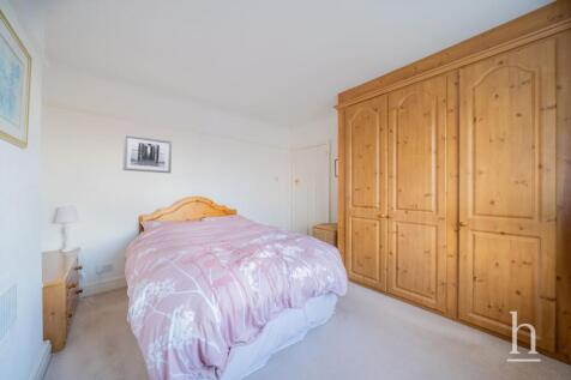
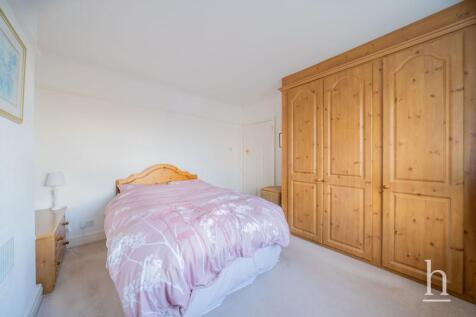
- wall art (148, 155)
